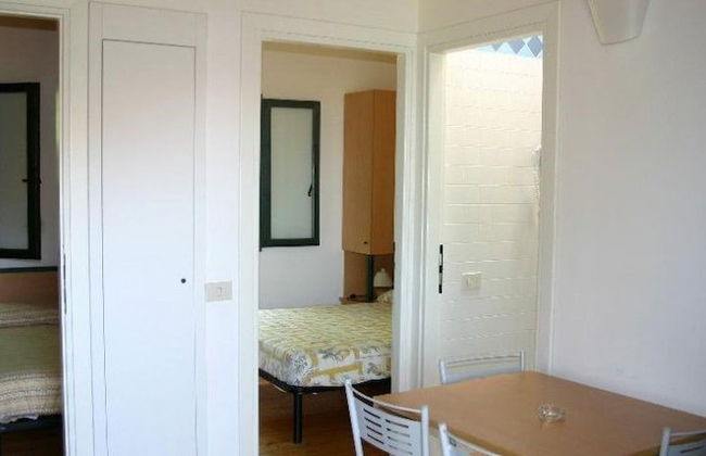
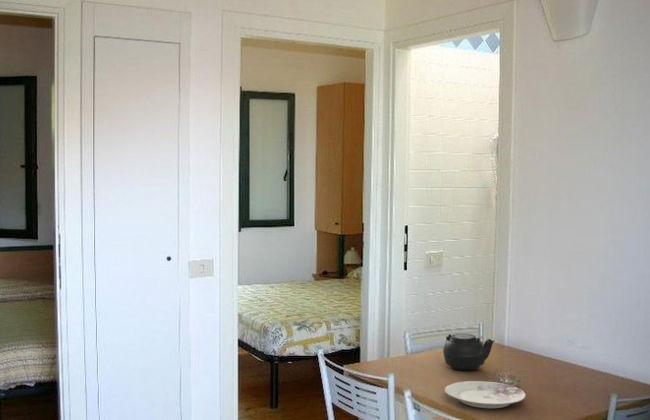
+ teapot (468, 352)
+ plate (484, 396)
